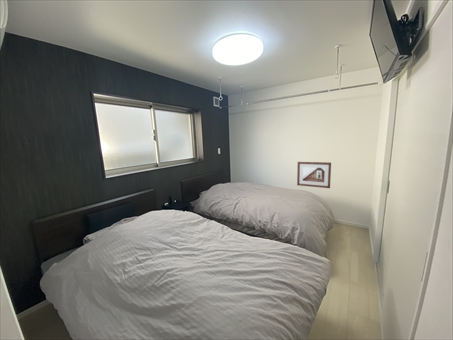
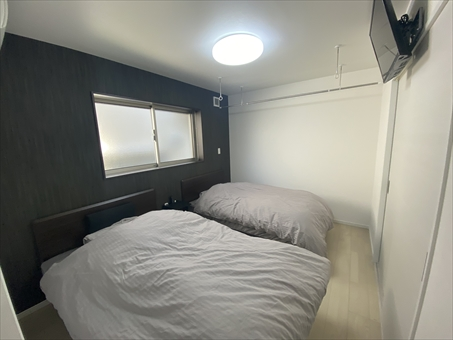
- picture frame (313, 174)
